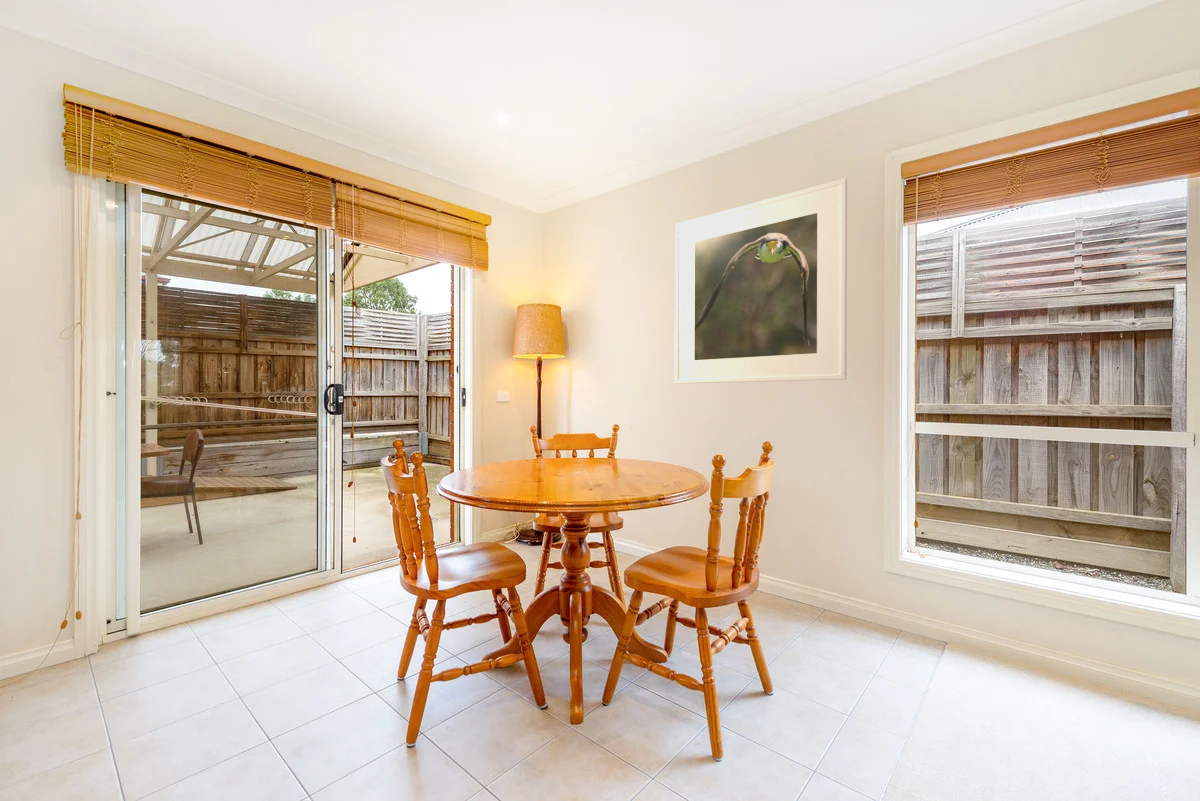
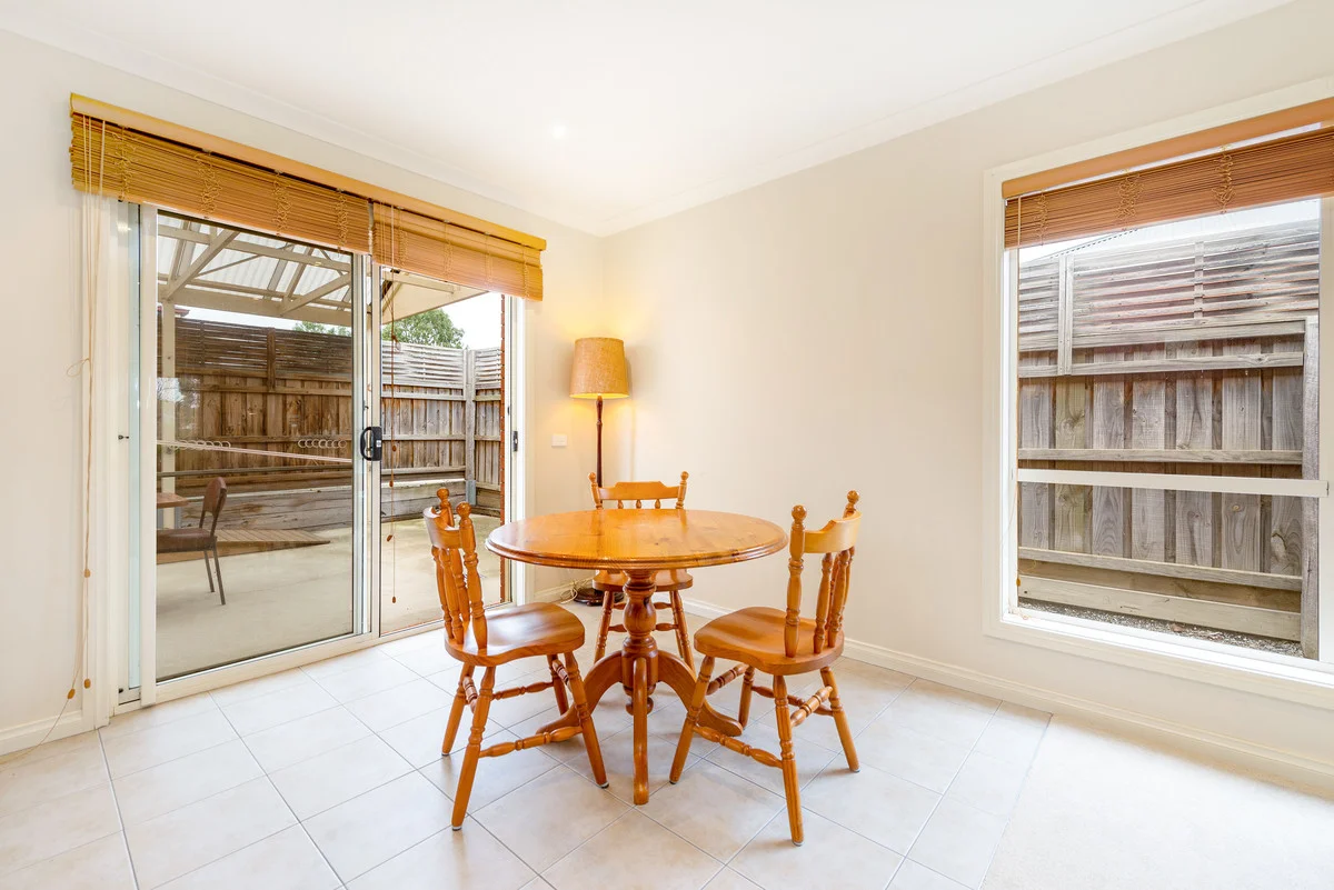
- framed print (751, 292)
